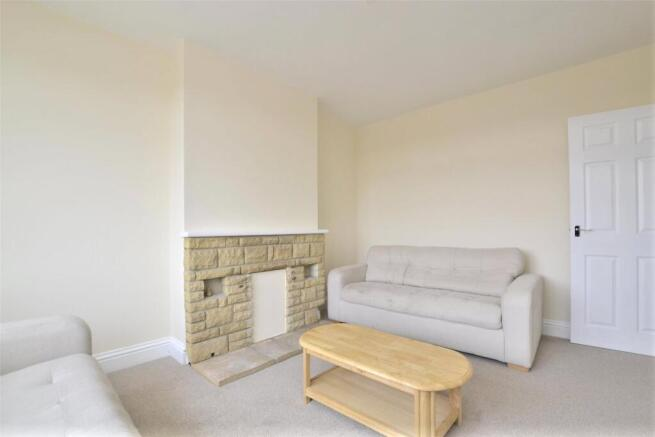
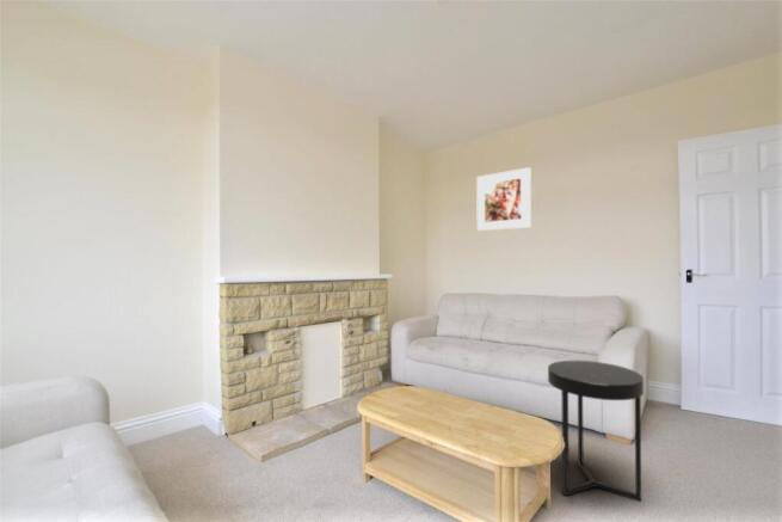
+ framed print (501, 201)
+ side table (581, 428)
